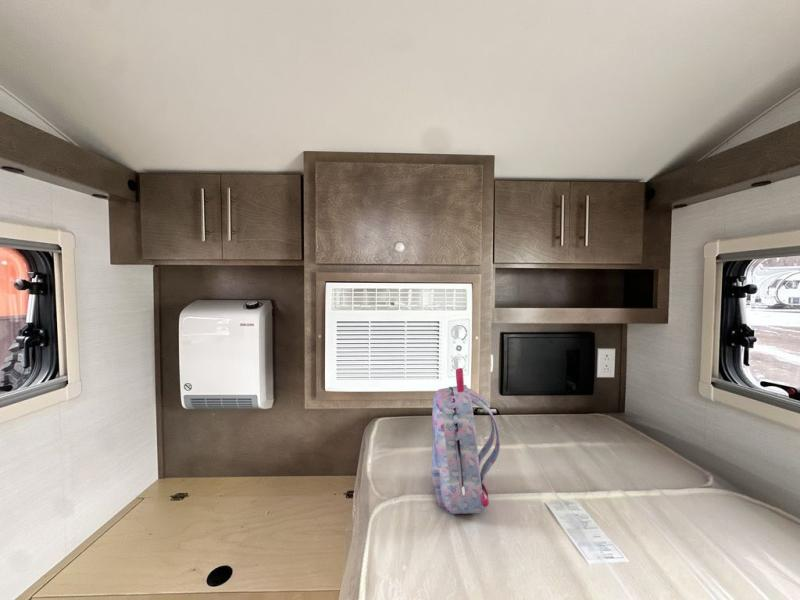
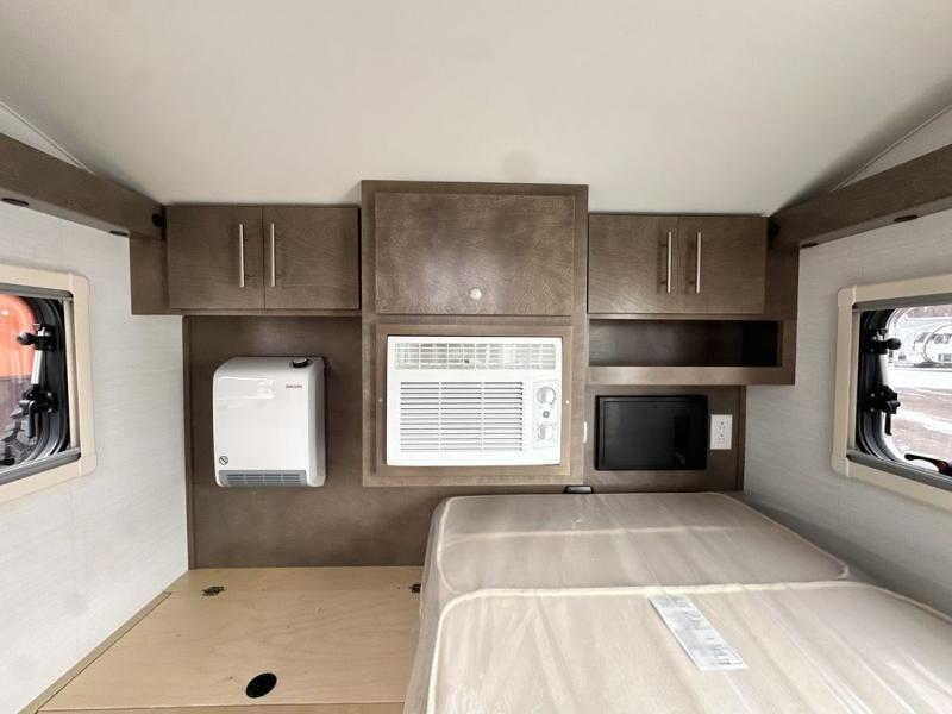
- backpack (464, 433)
